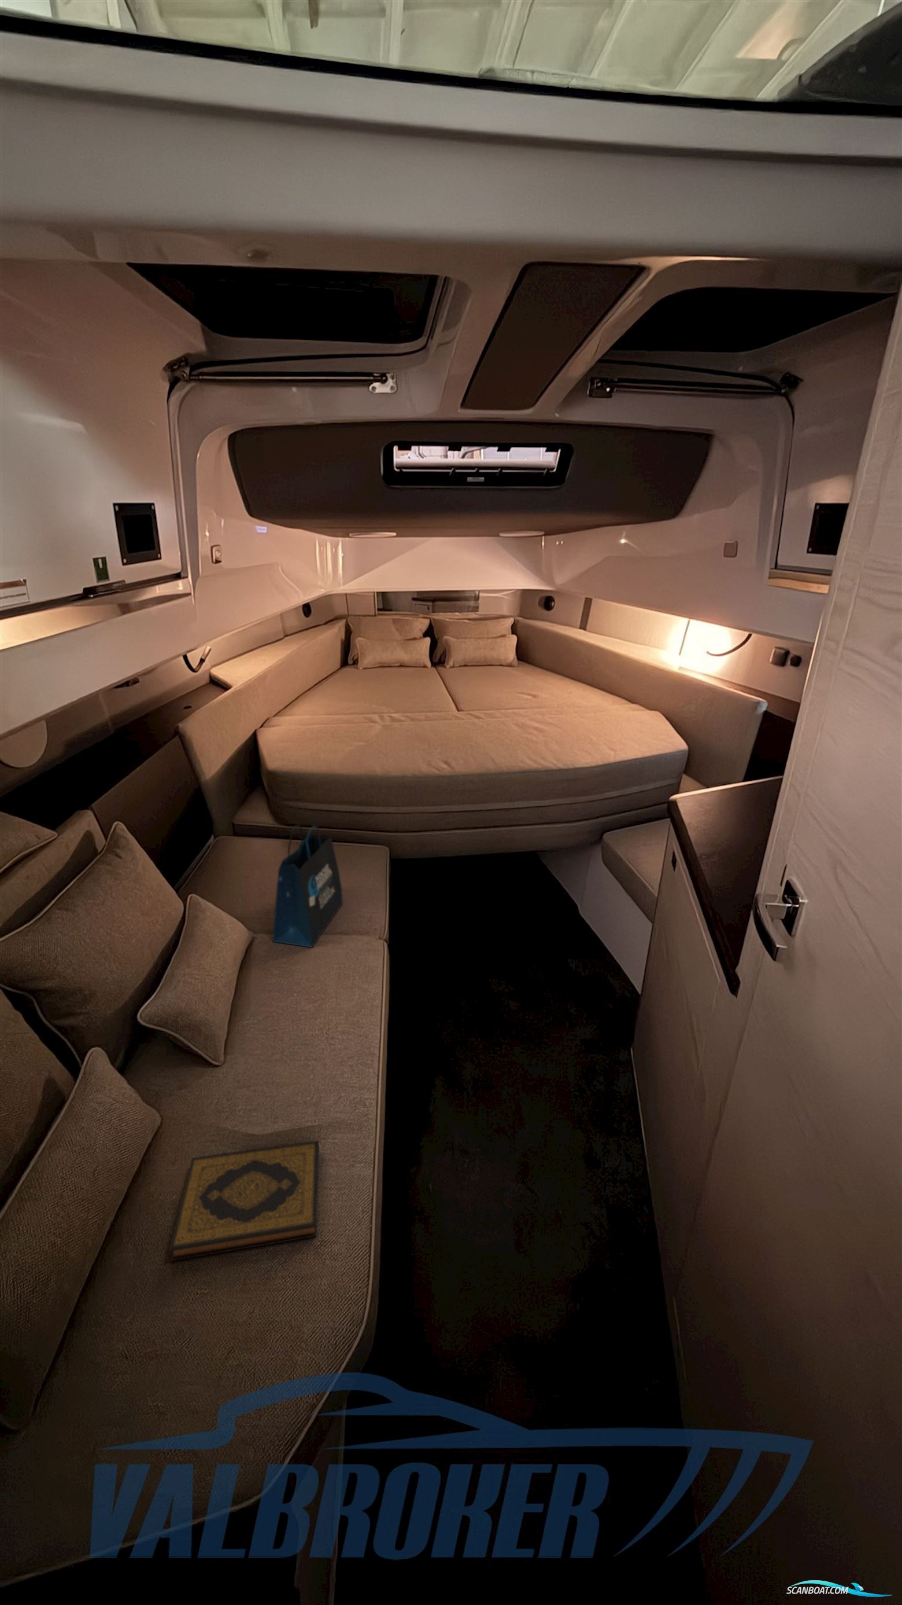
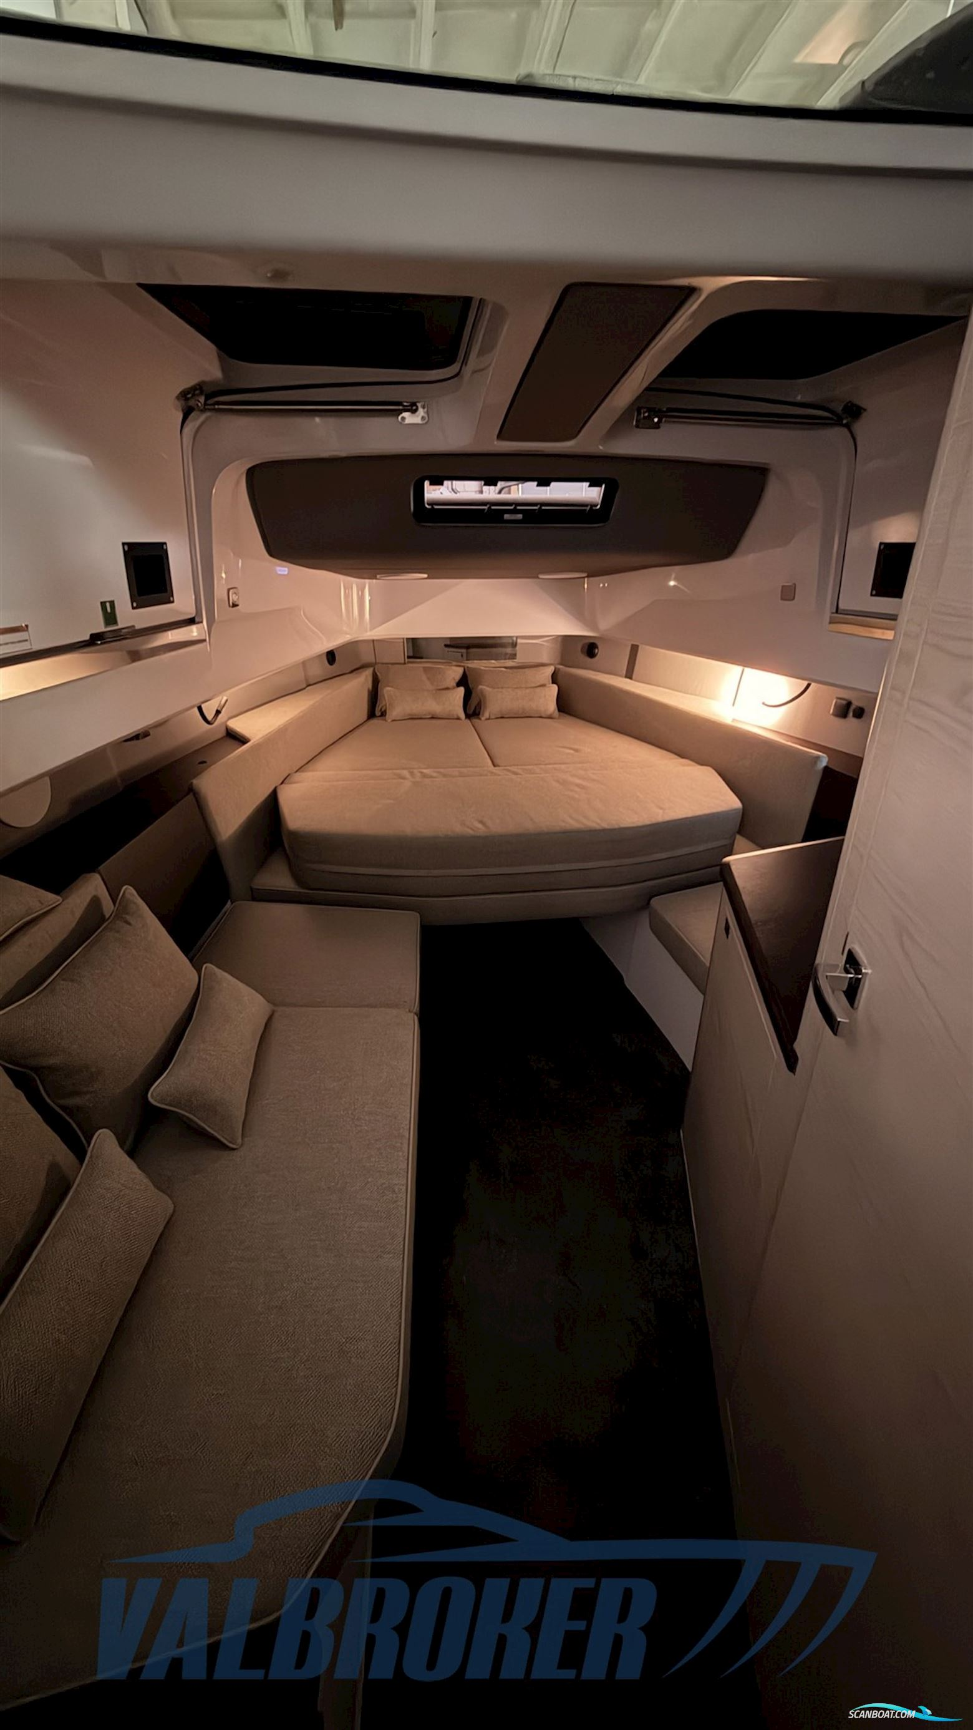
- hardback book (251, 1194)
- tote bag (307, 875)
